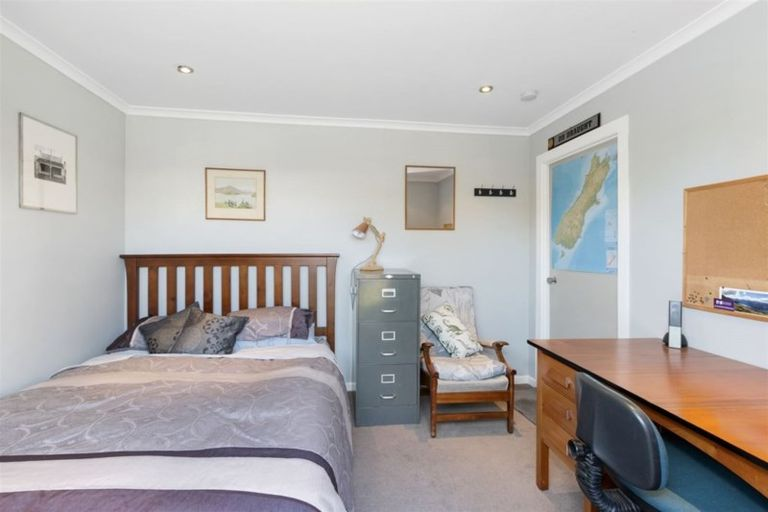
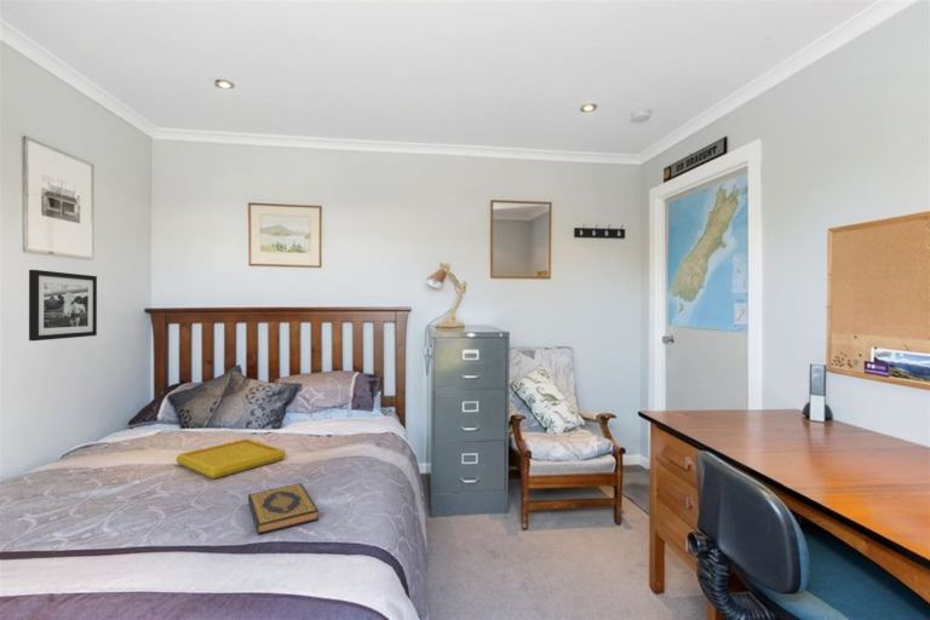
+ serving tray (231, 457)
+ hardback book (281, 506)
+ picture frame (65, 305)
